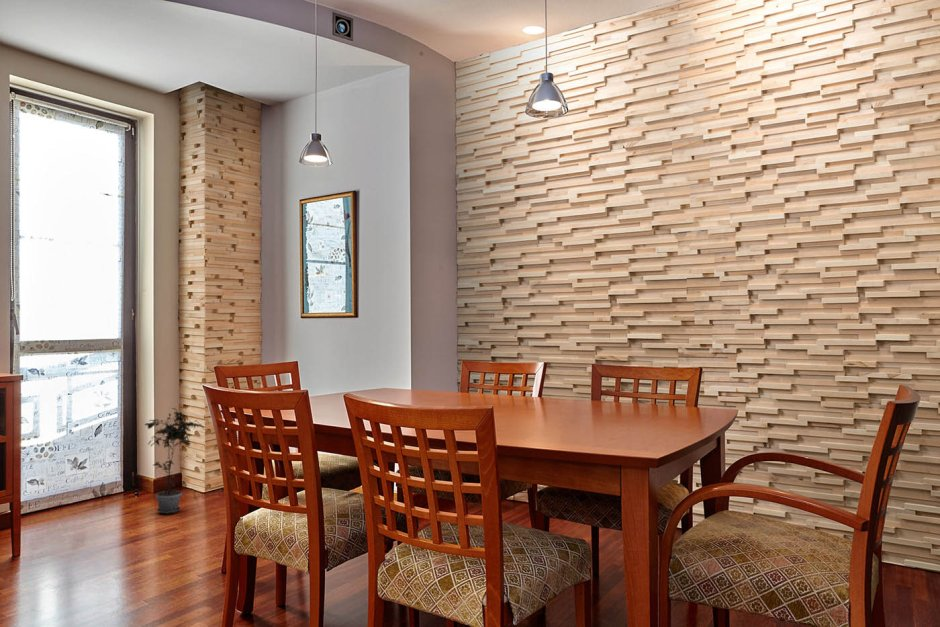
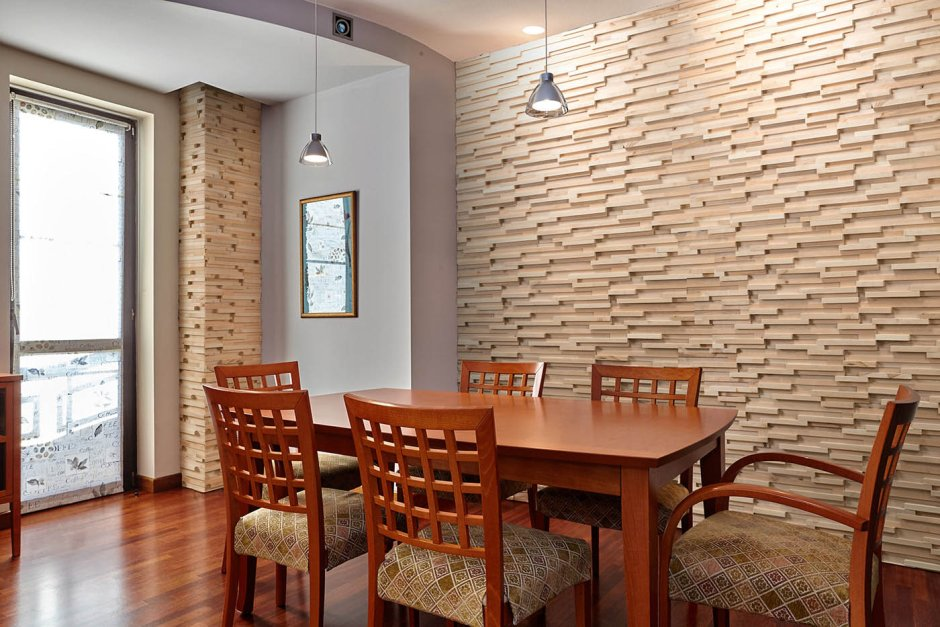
- potted plant (171, 460)
